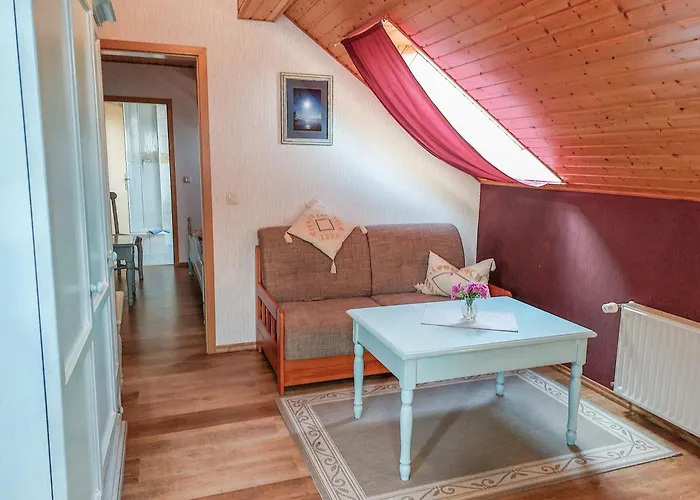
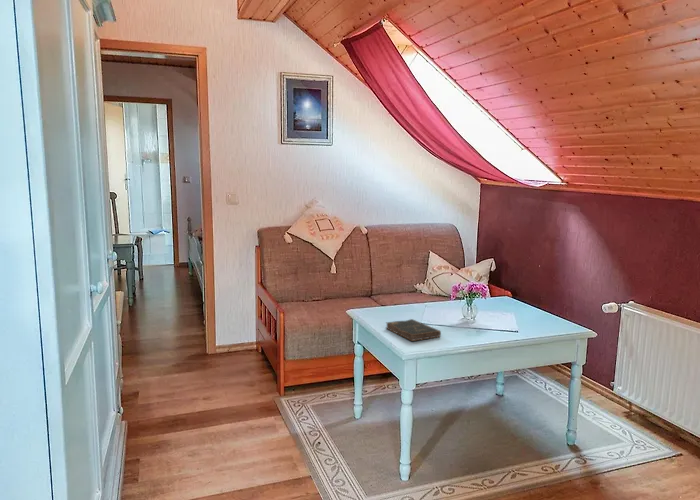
+ bible (412, 329)
